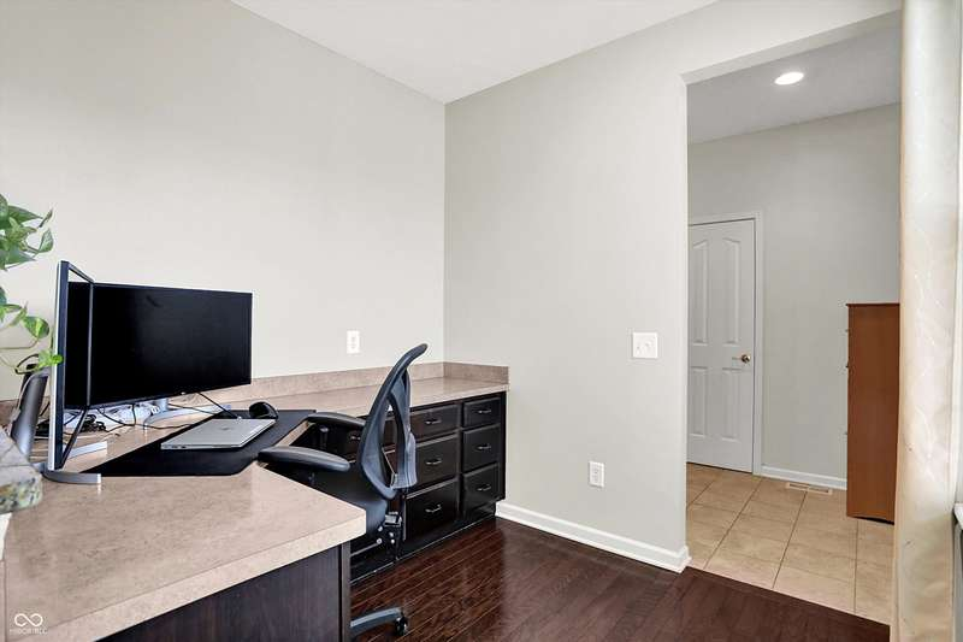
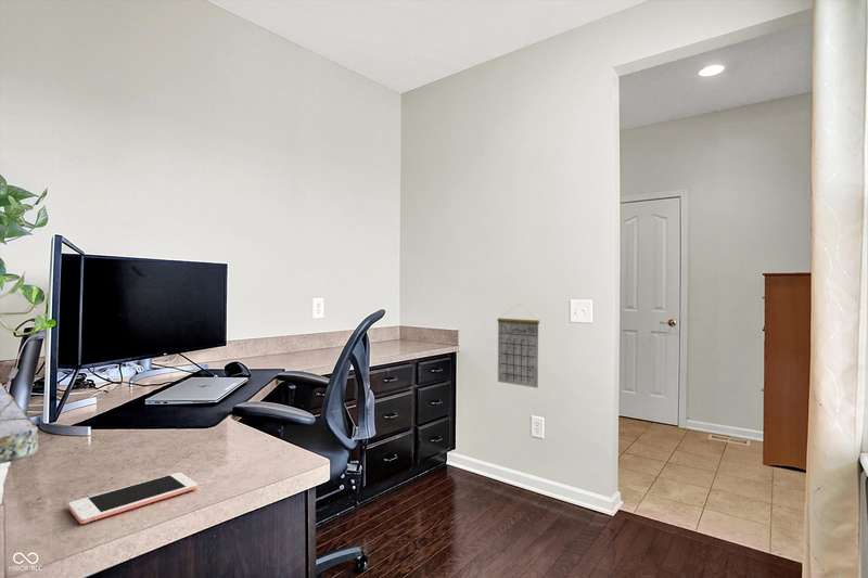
+ cell phone (136, 494)
+ calendar (518, 344)
